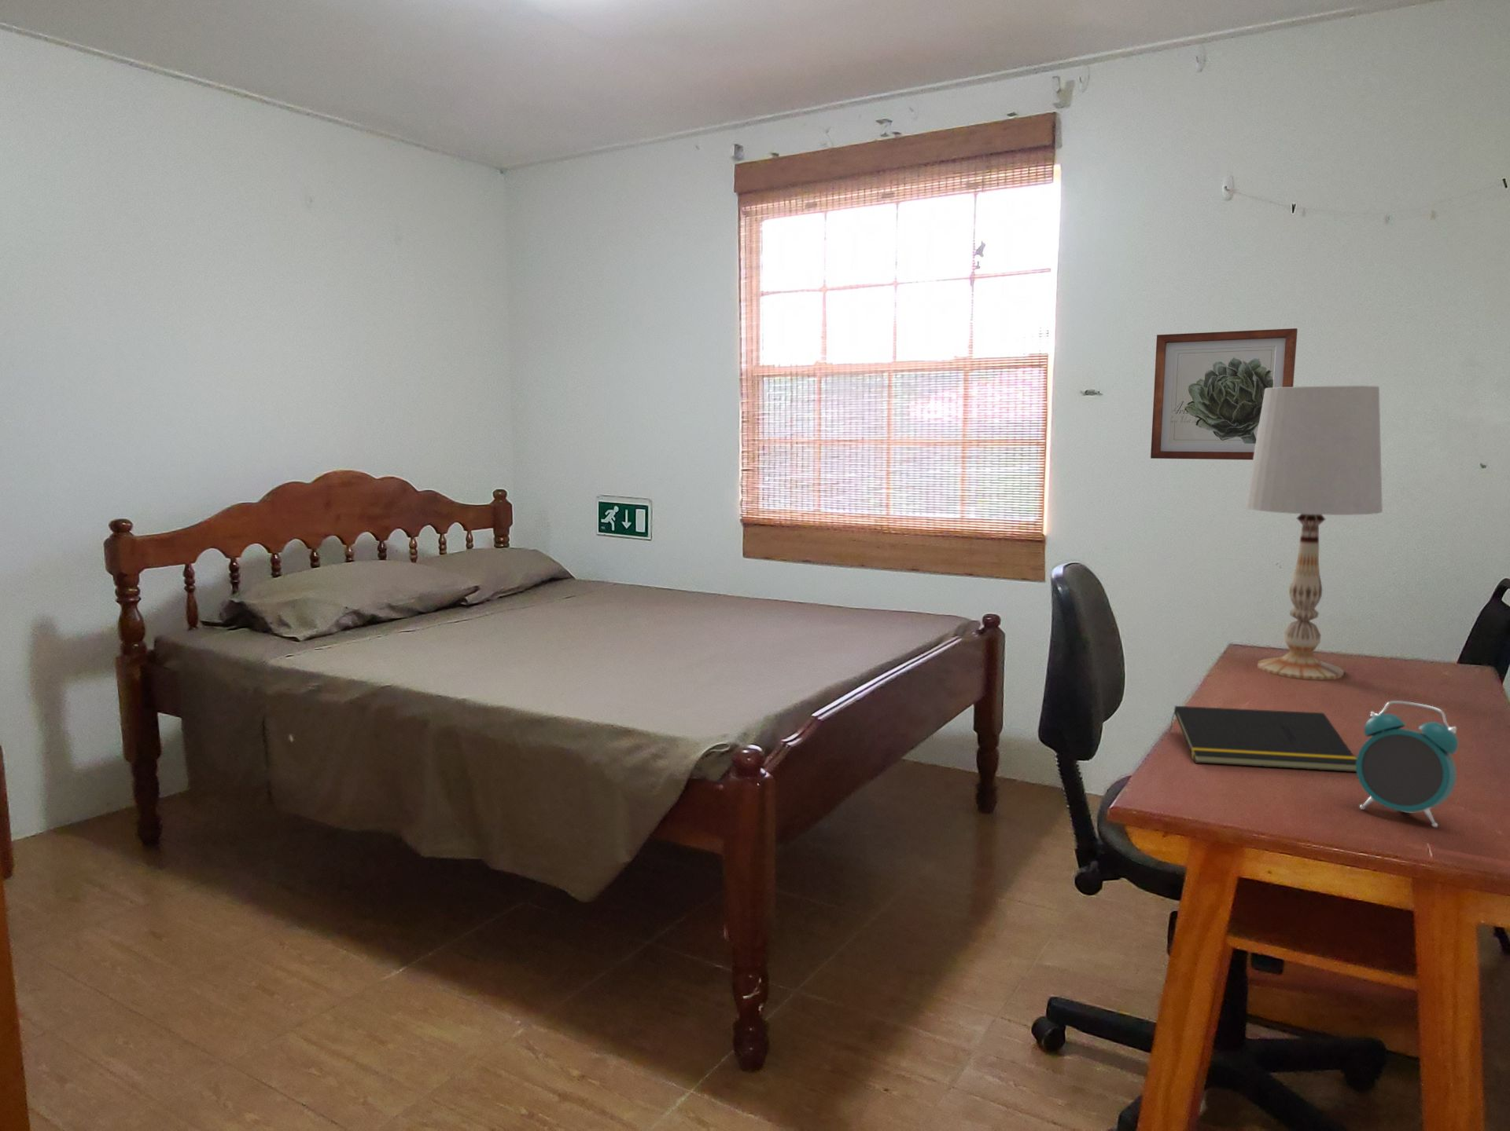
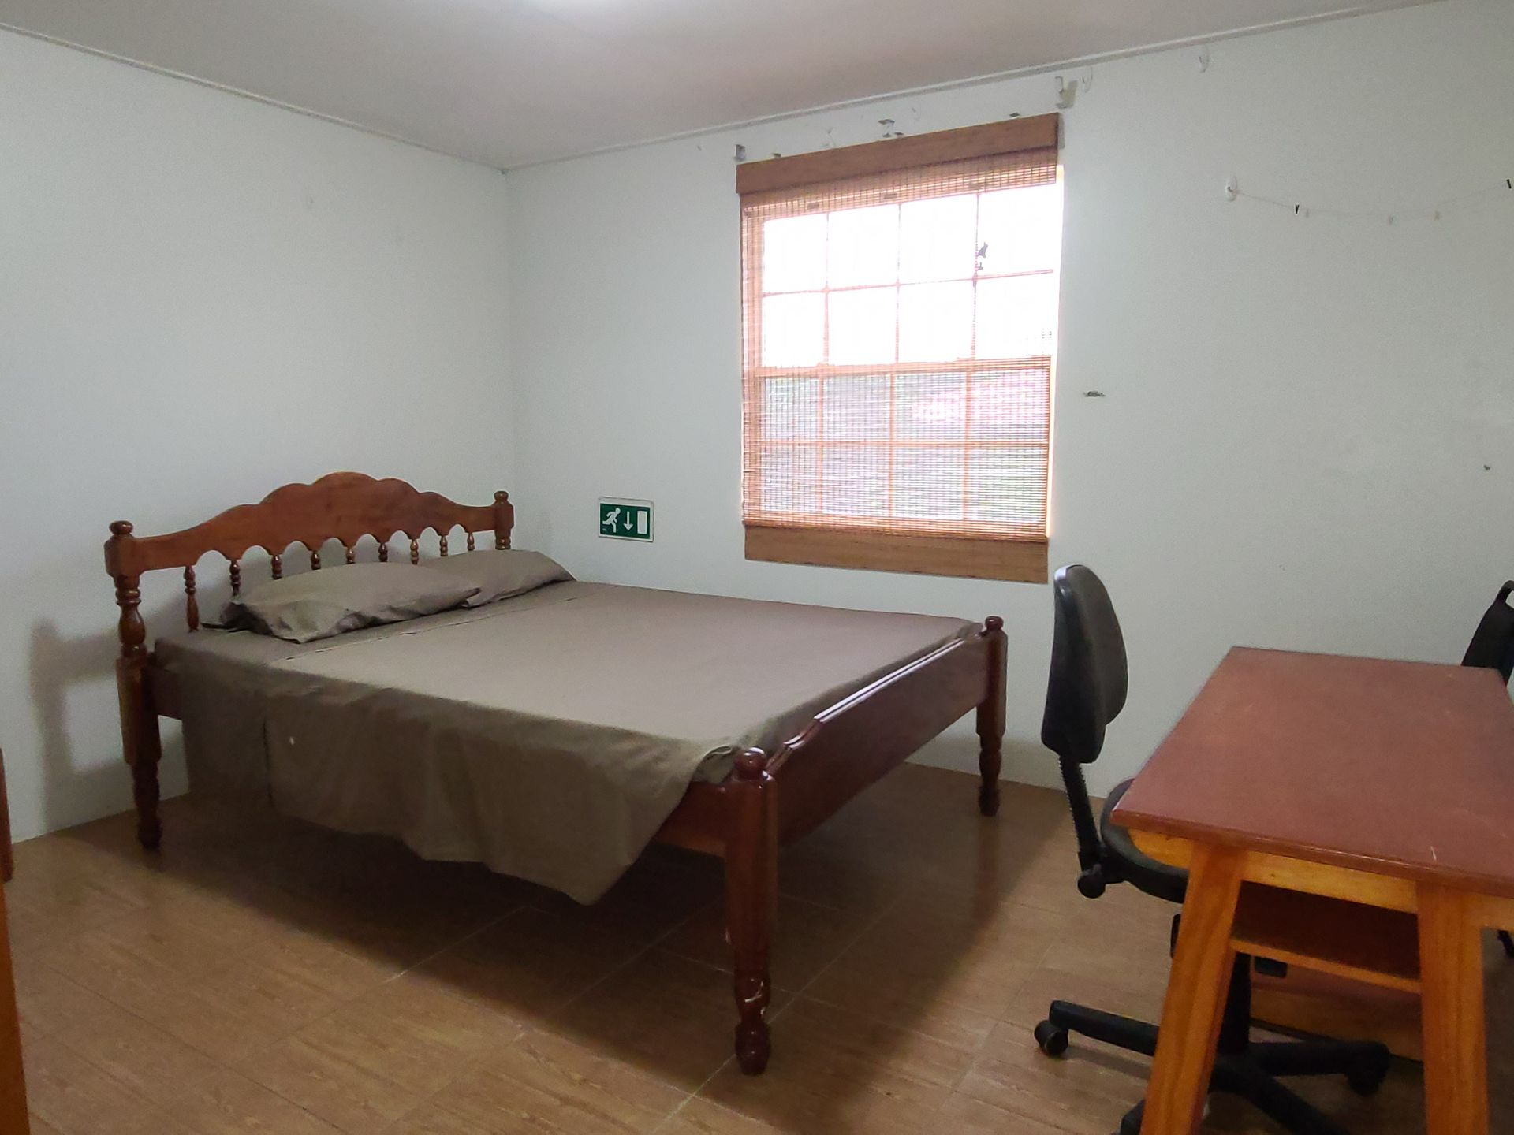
- notepad (1260, 737)
- table lamp (1309, 532)
- alarm clock (1405, 760)
- wall art (1221, 396)
